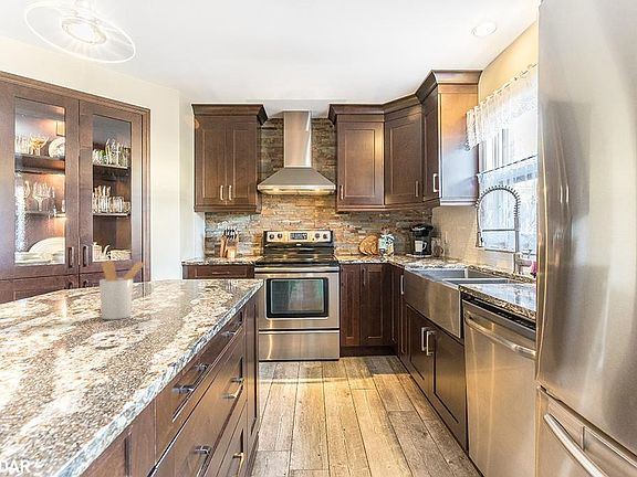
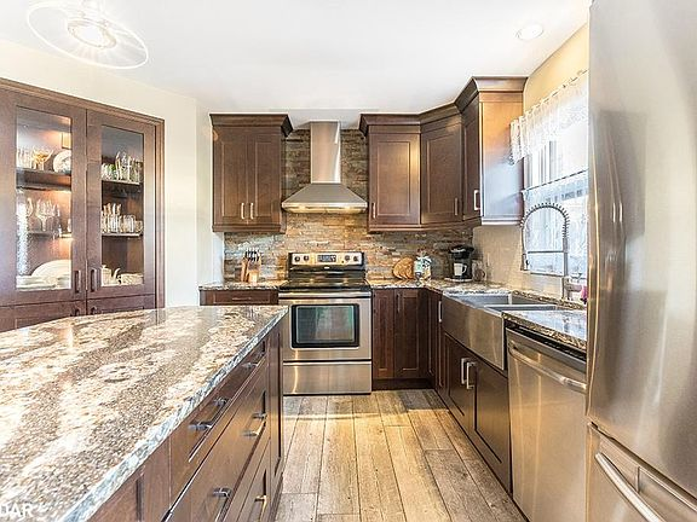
- utensil holder (124, 287)
